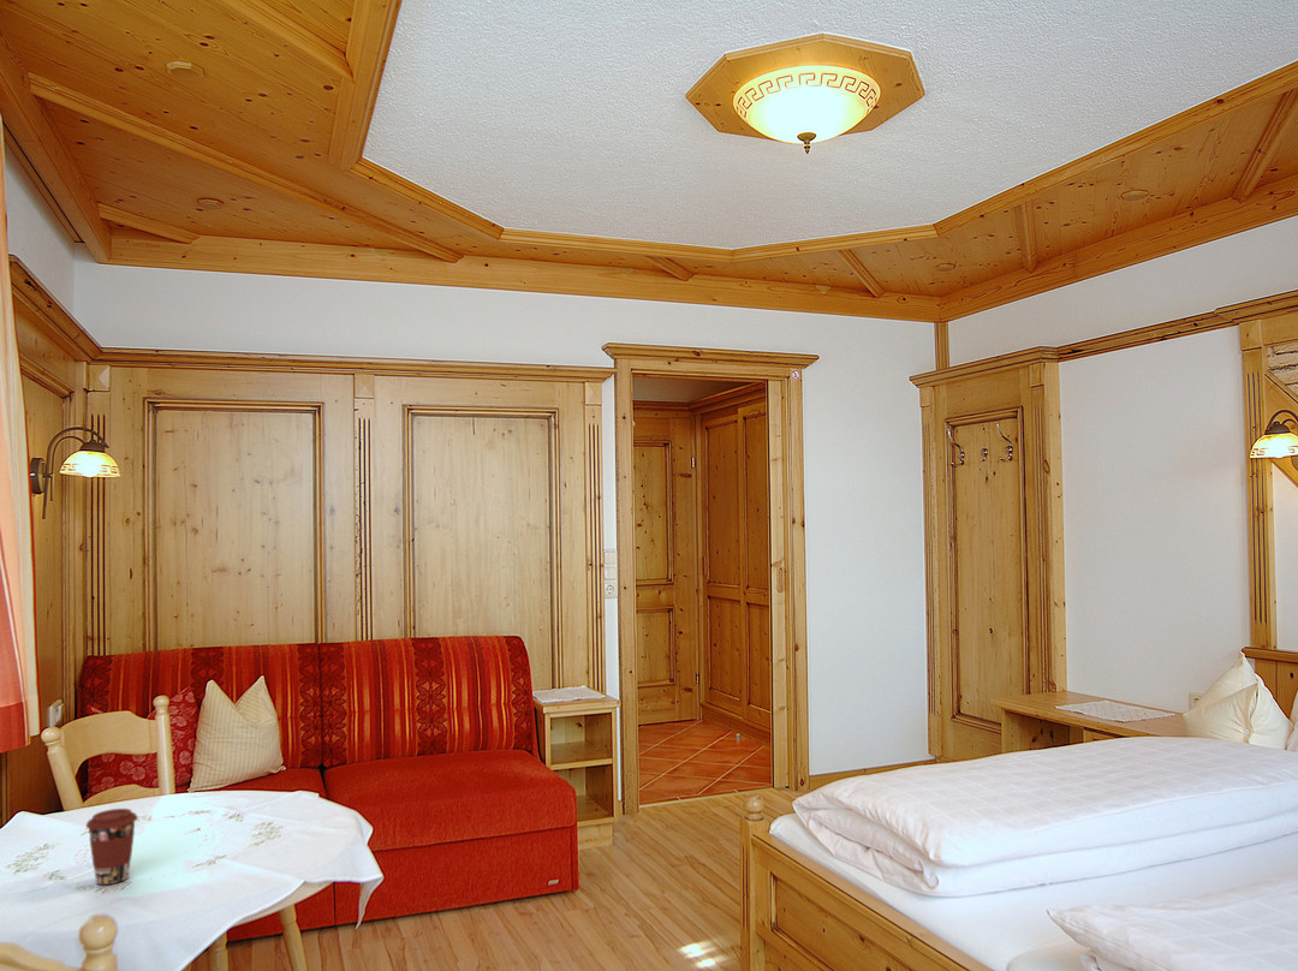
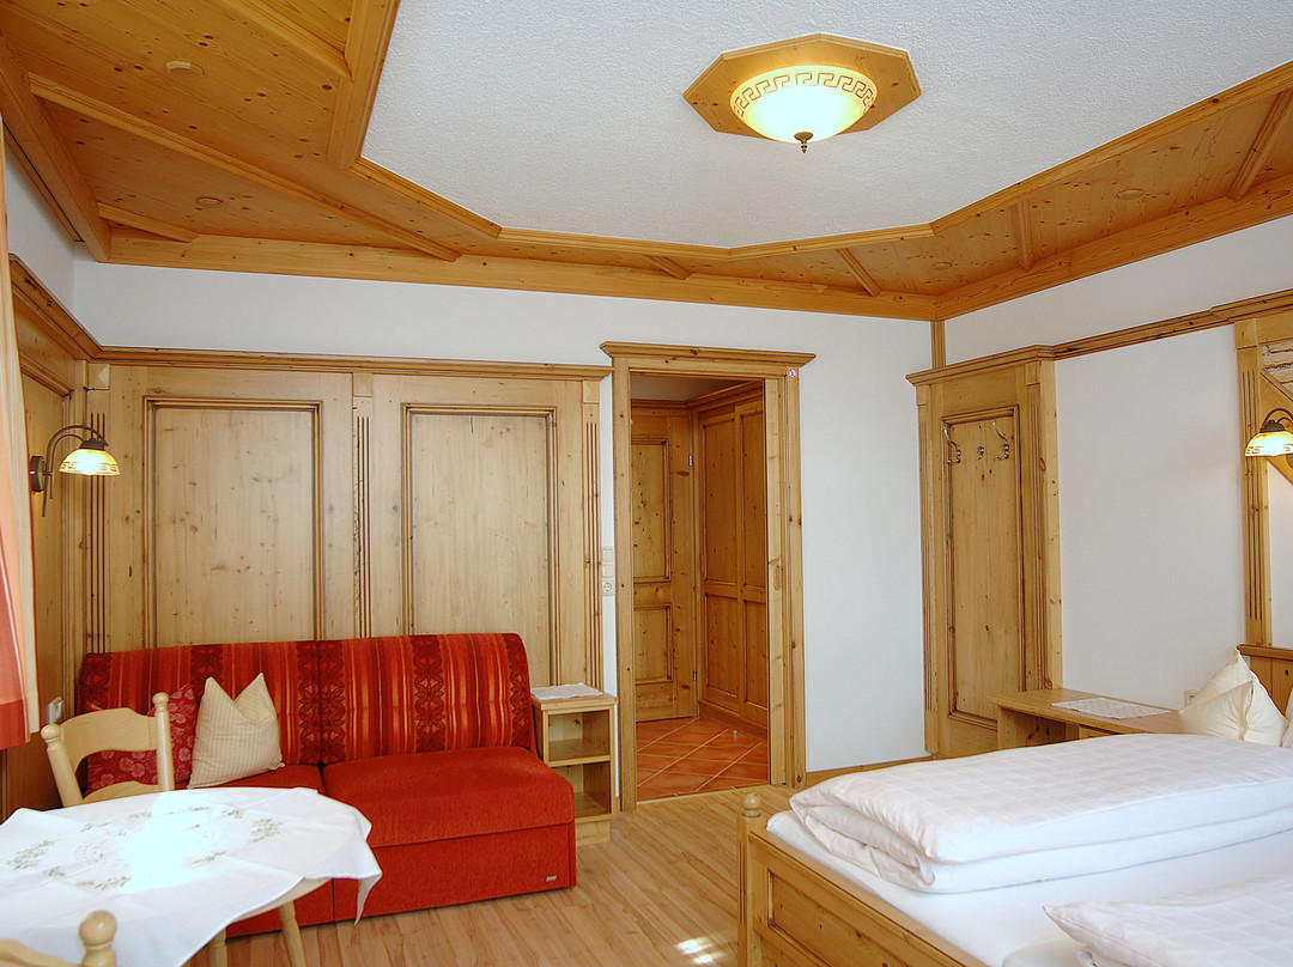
- coffee cup (112, 846)
